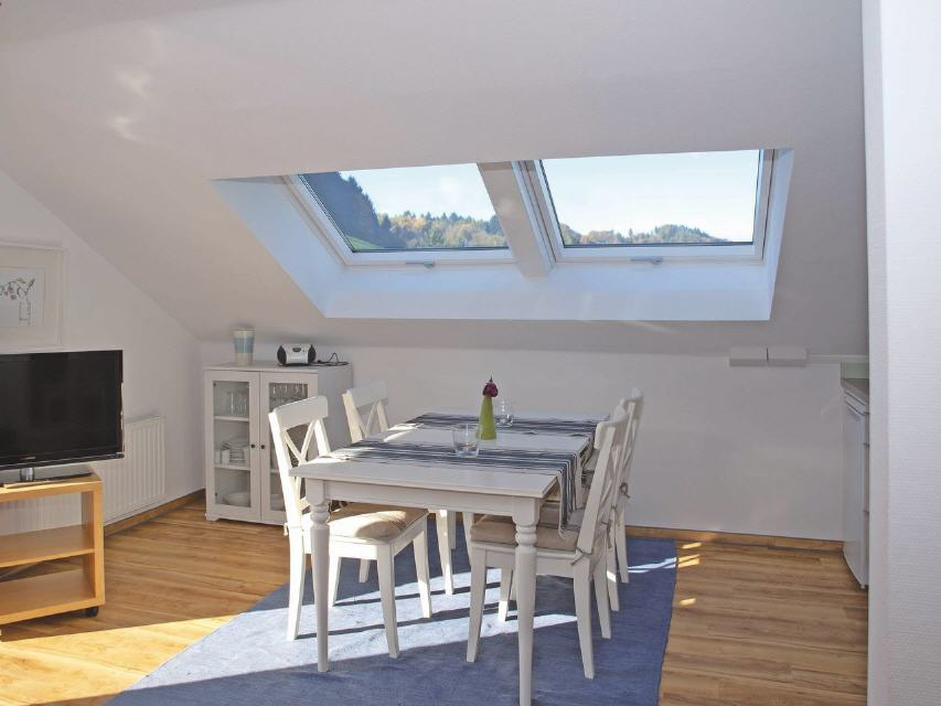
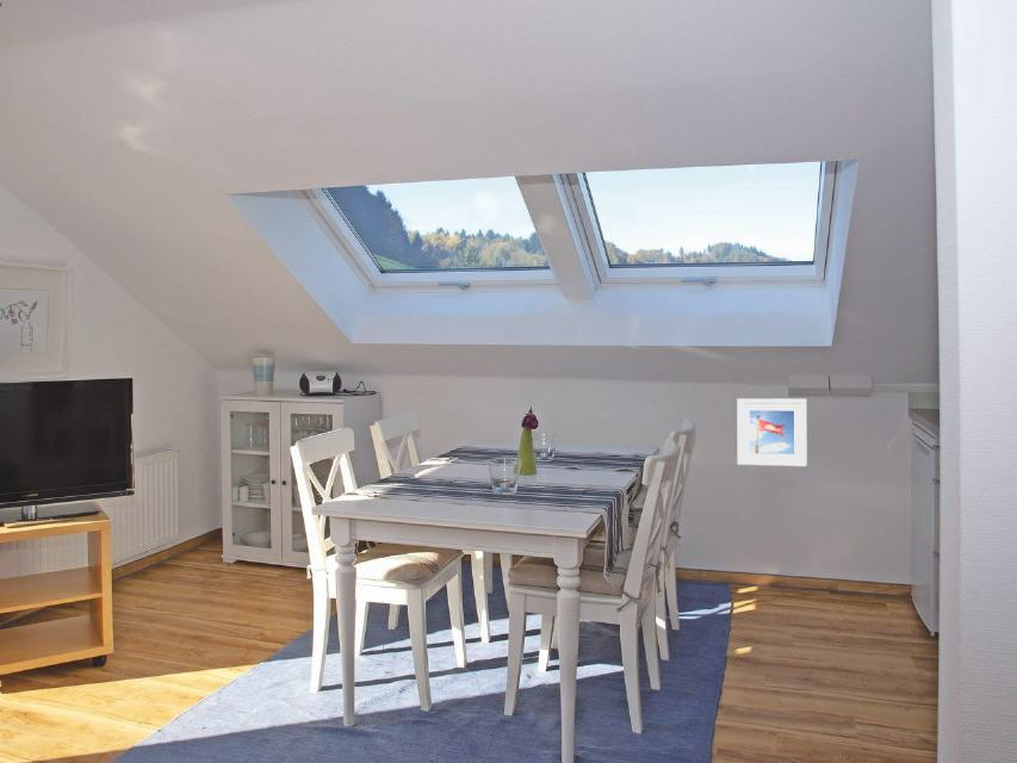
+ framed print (771, 432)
